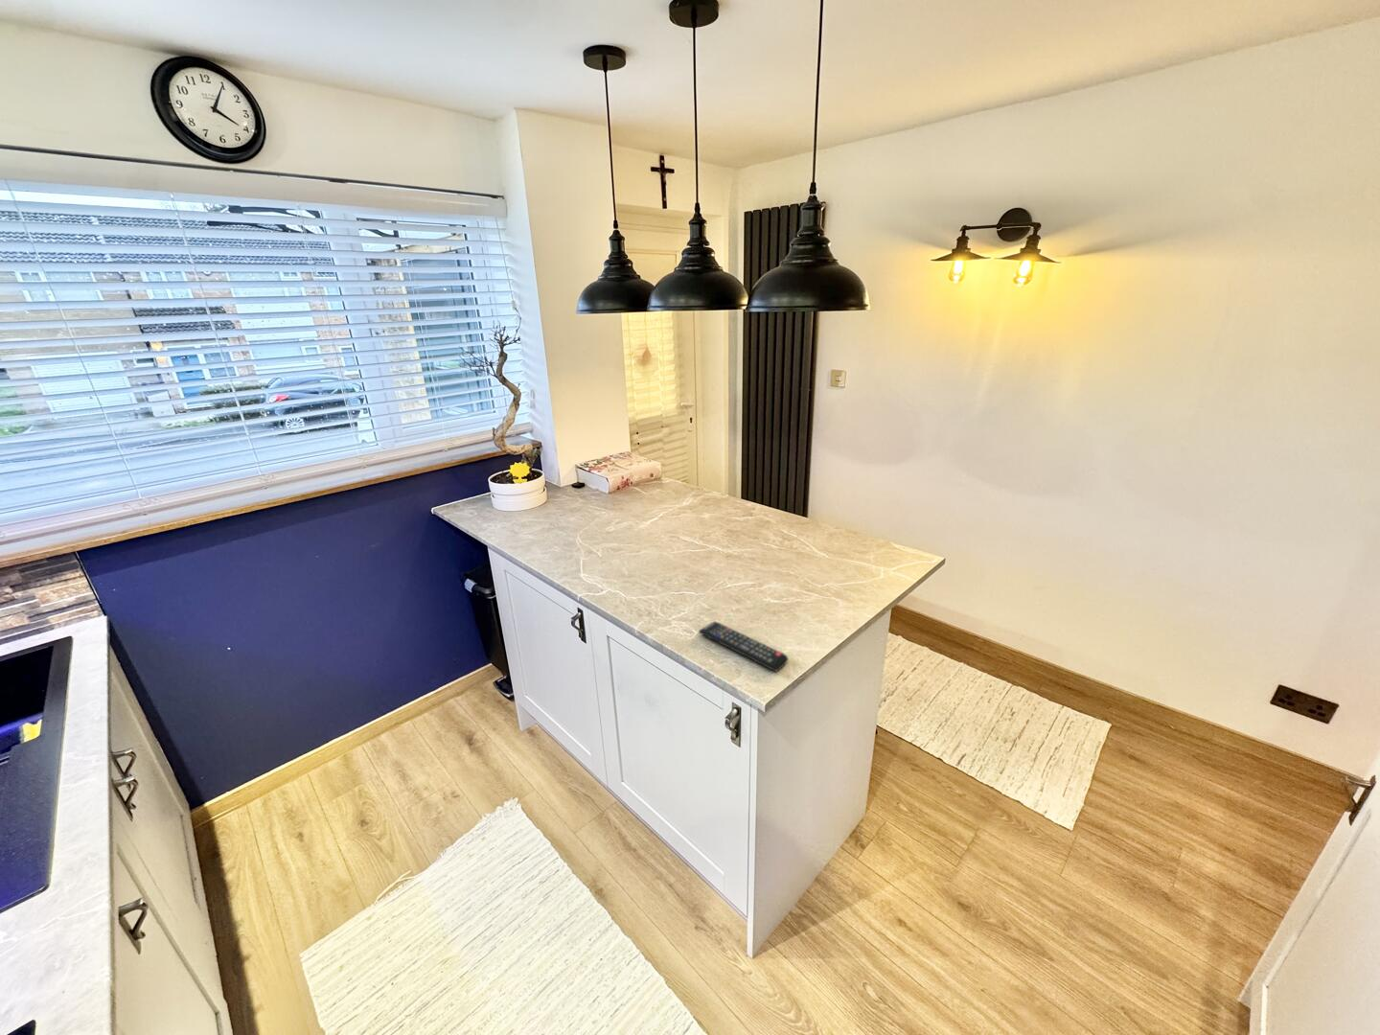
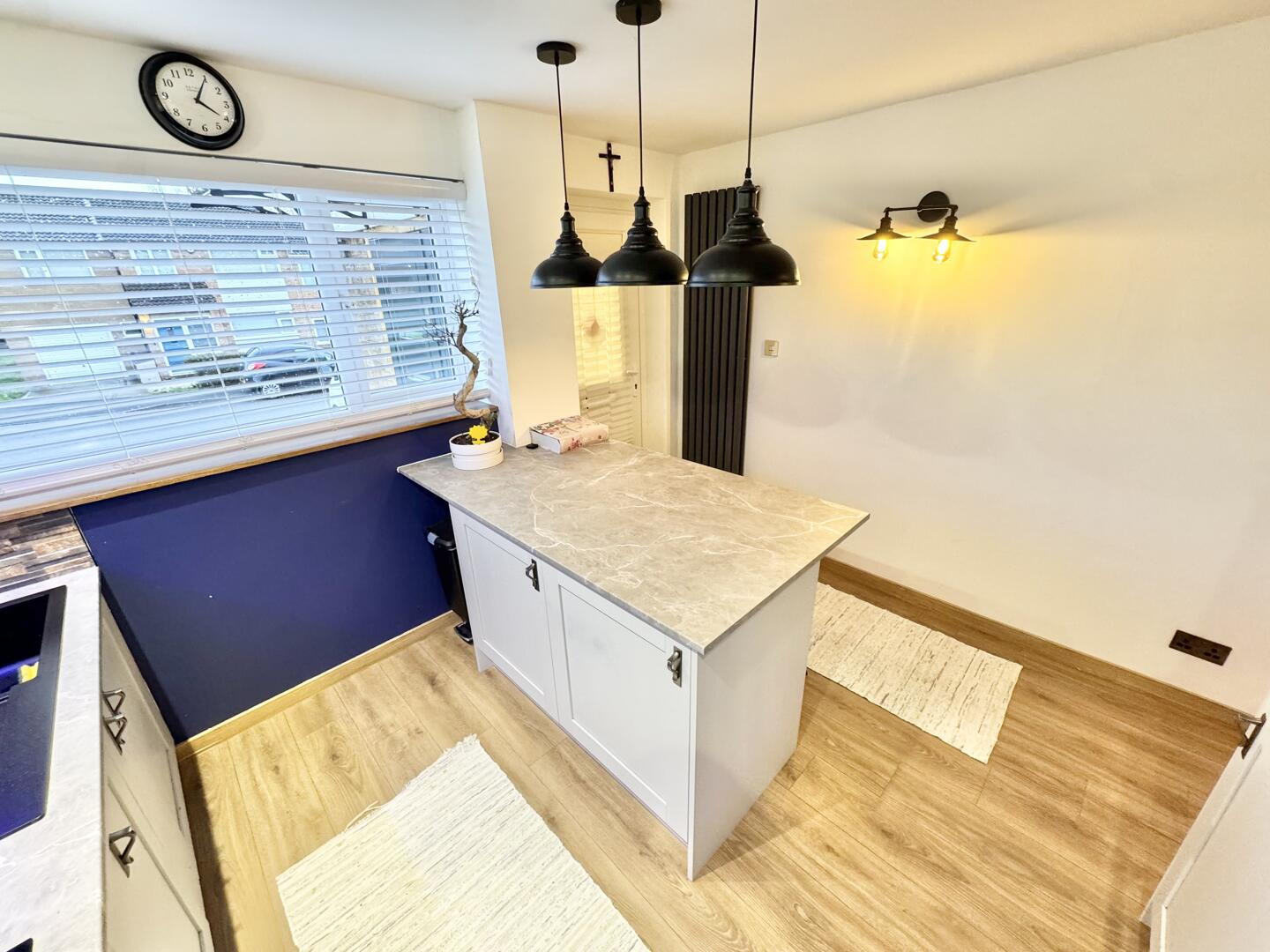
- remote control (741, 645)
